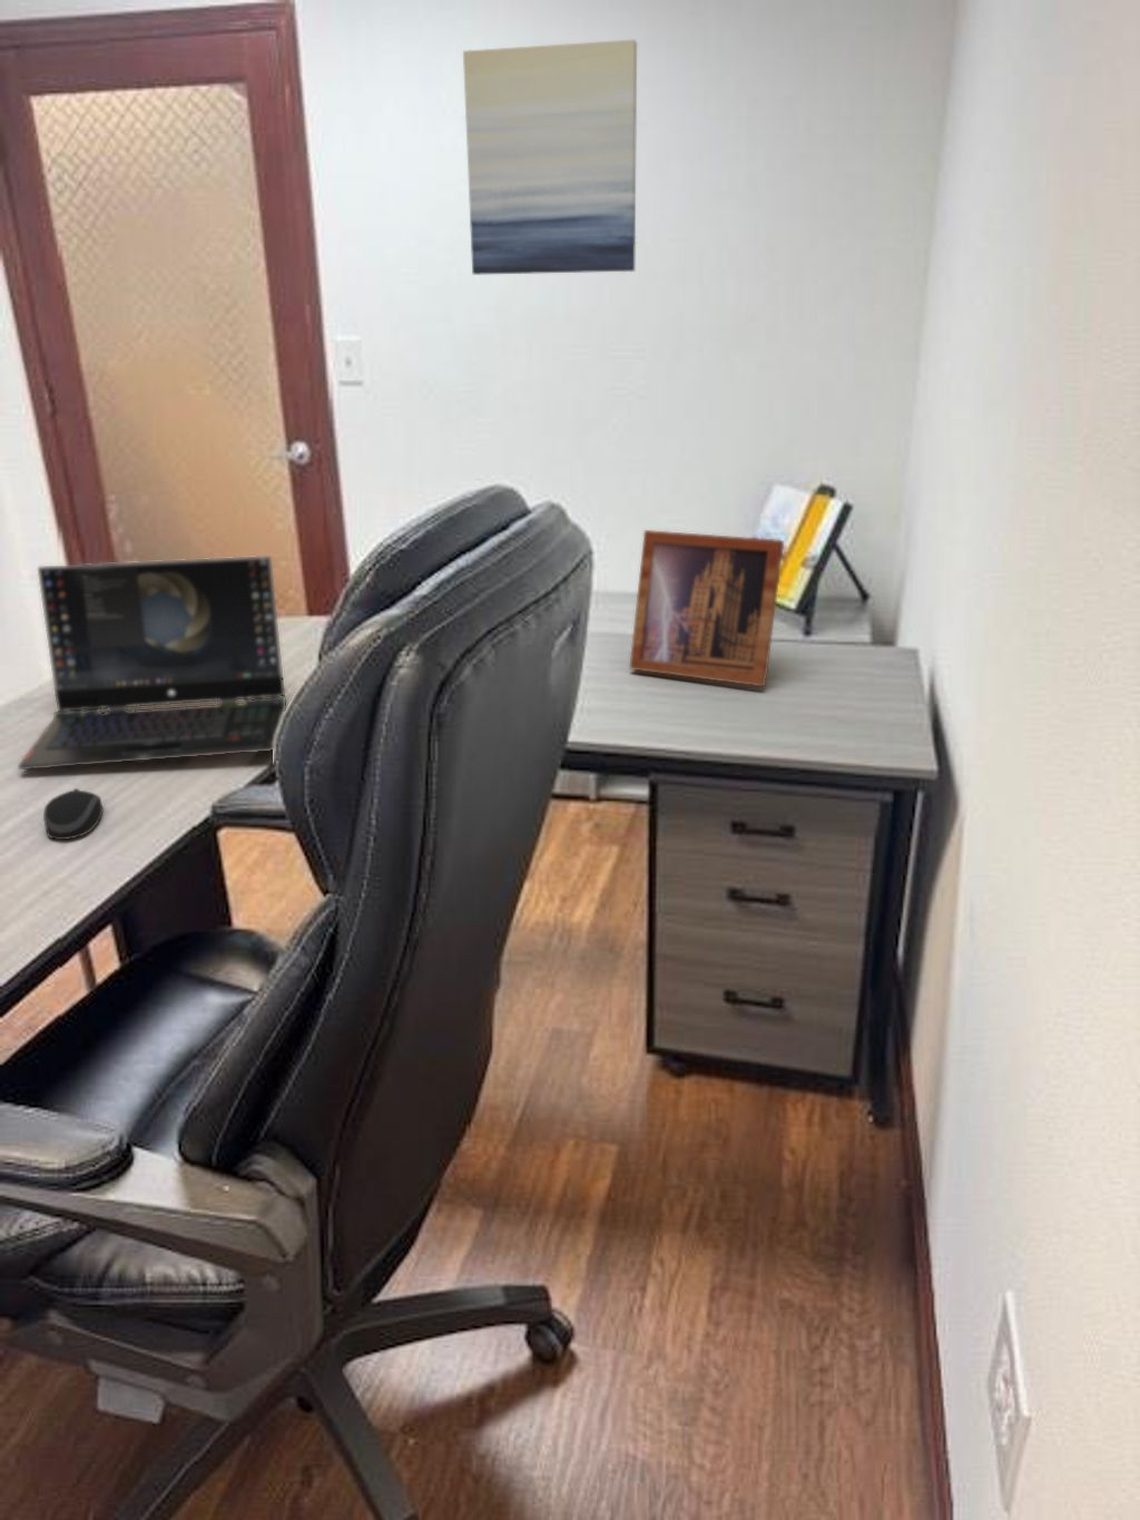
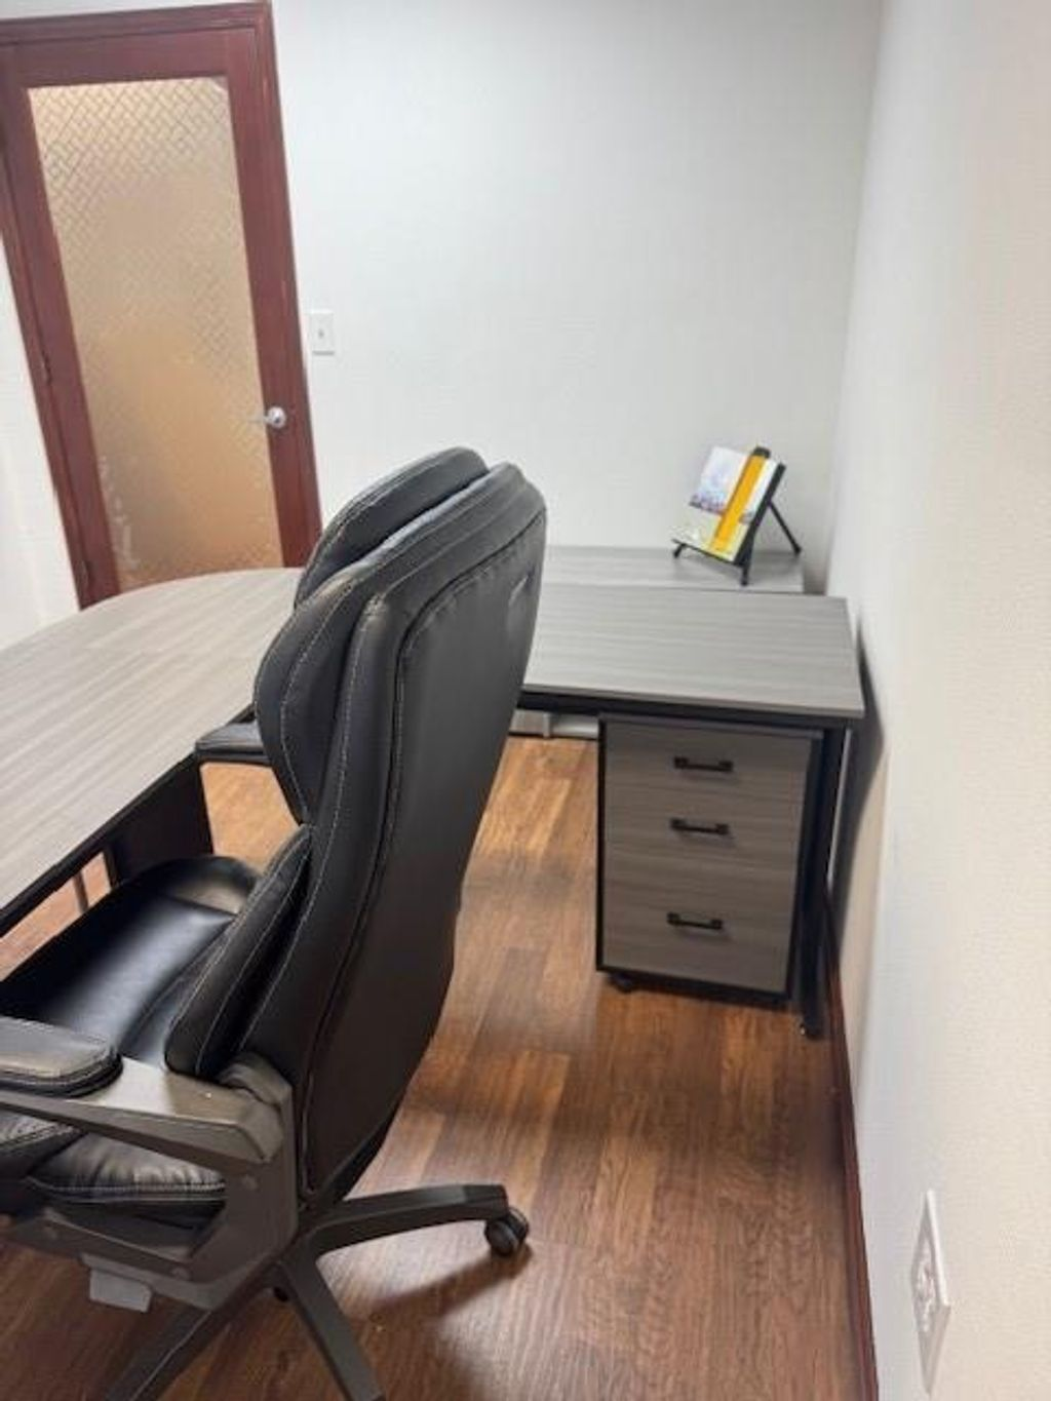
- computer mouse (72, 806)
- laptop computer (153, 658)
- picture frame (709, 602)
- wall art (550, 164)
